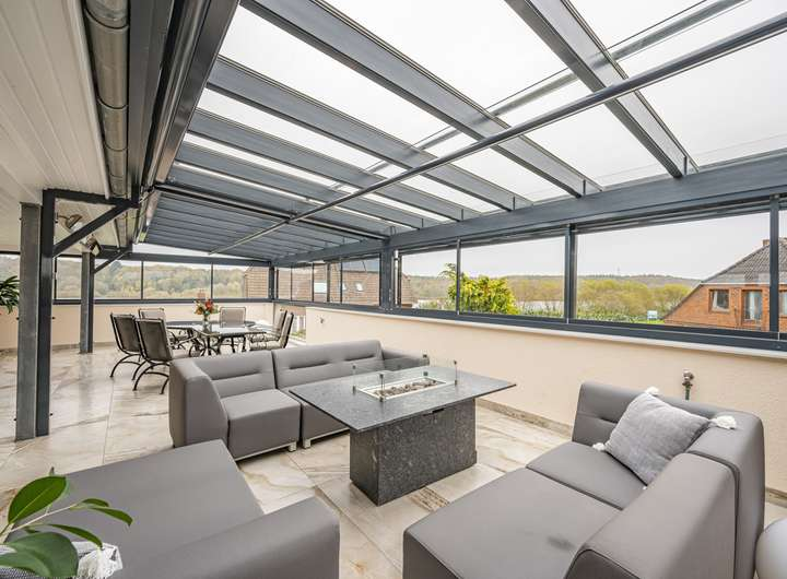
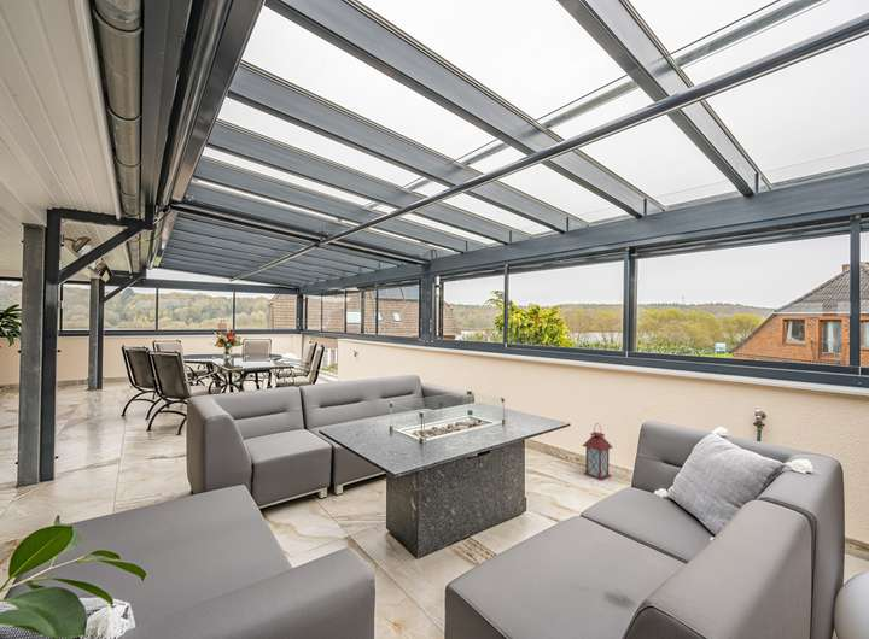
+ lantern (597, 449)
